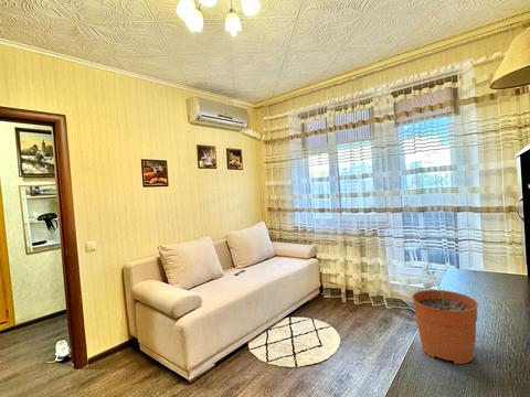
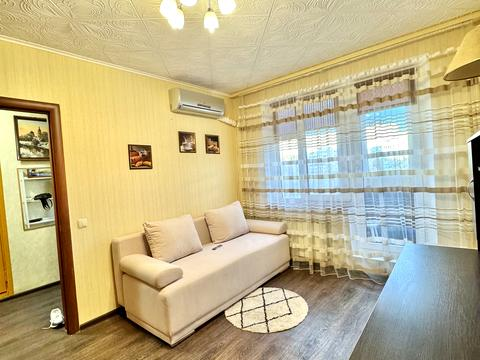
- plant pot (444, 312)
